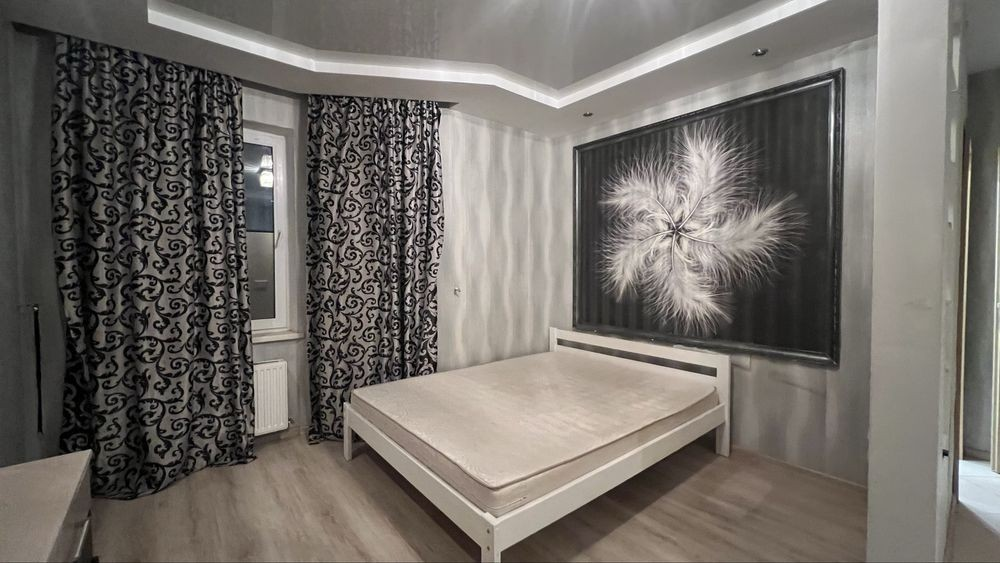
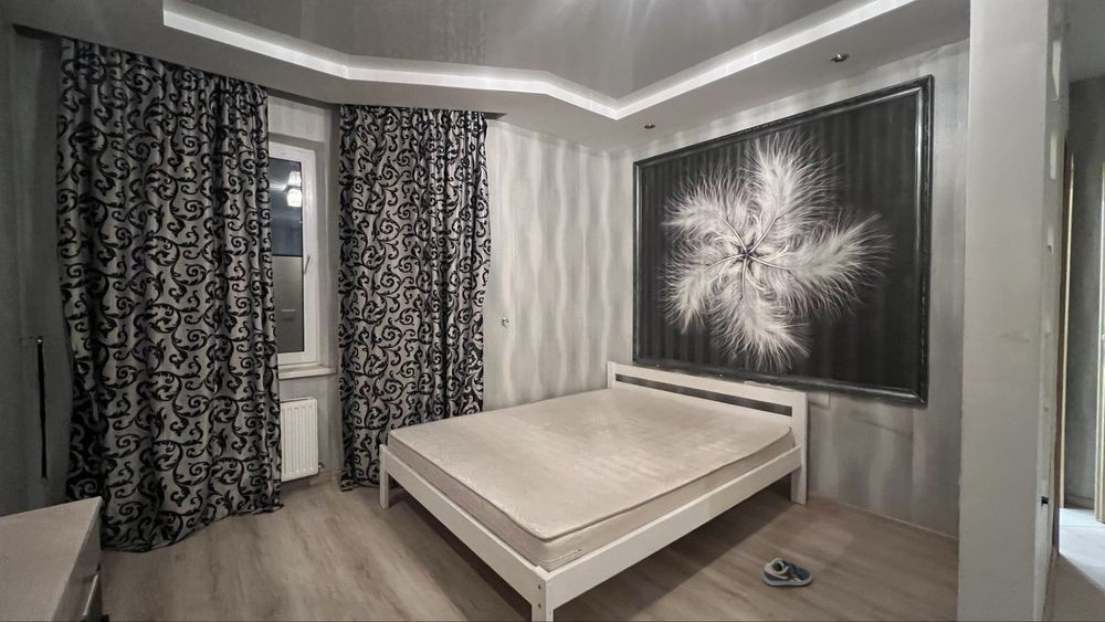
+ sneaker (788, 571)
